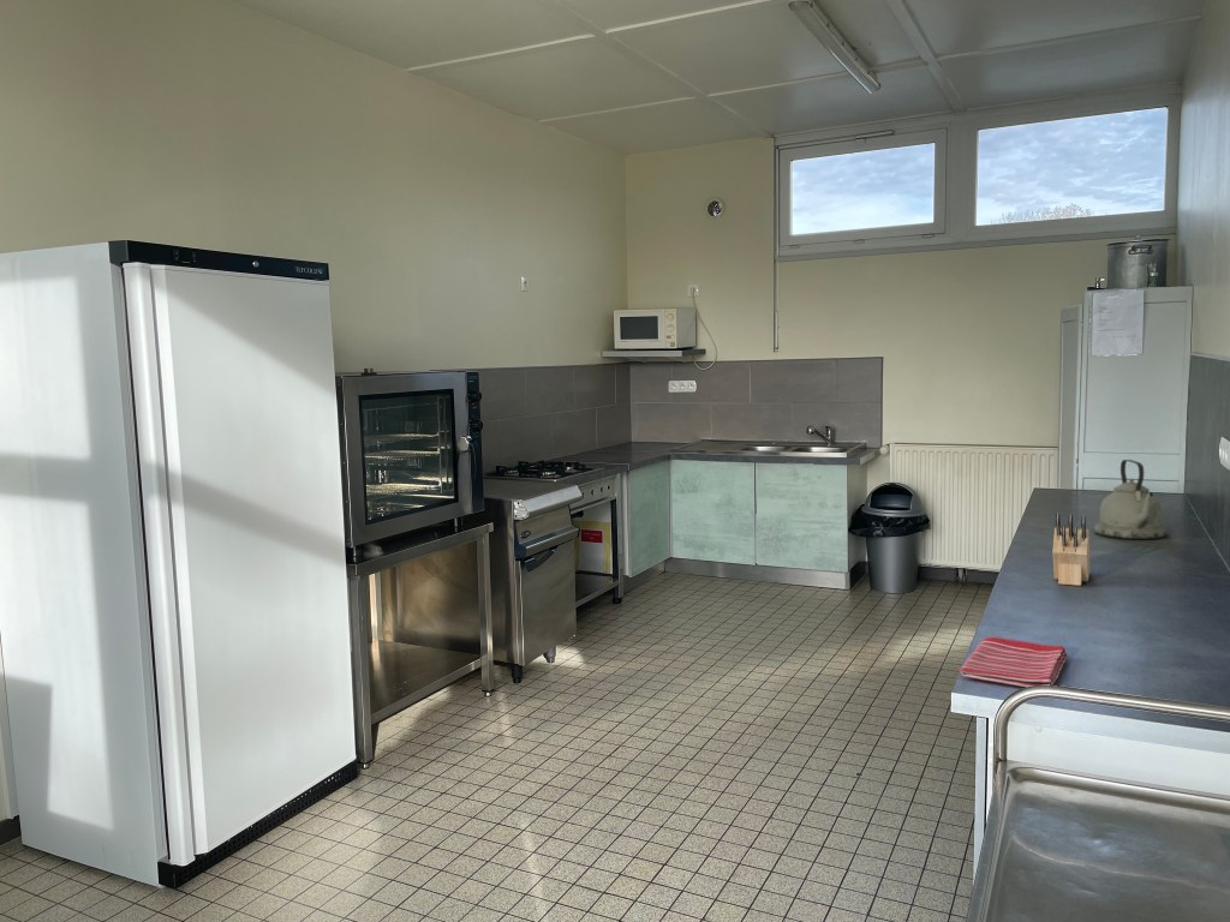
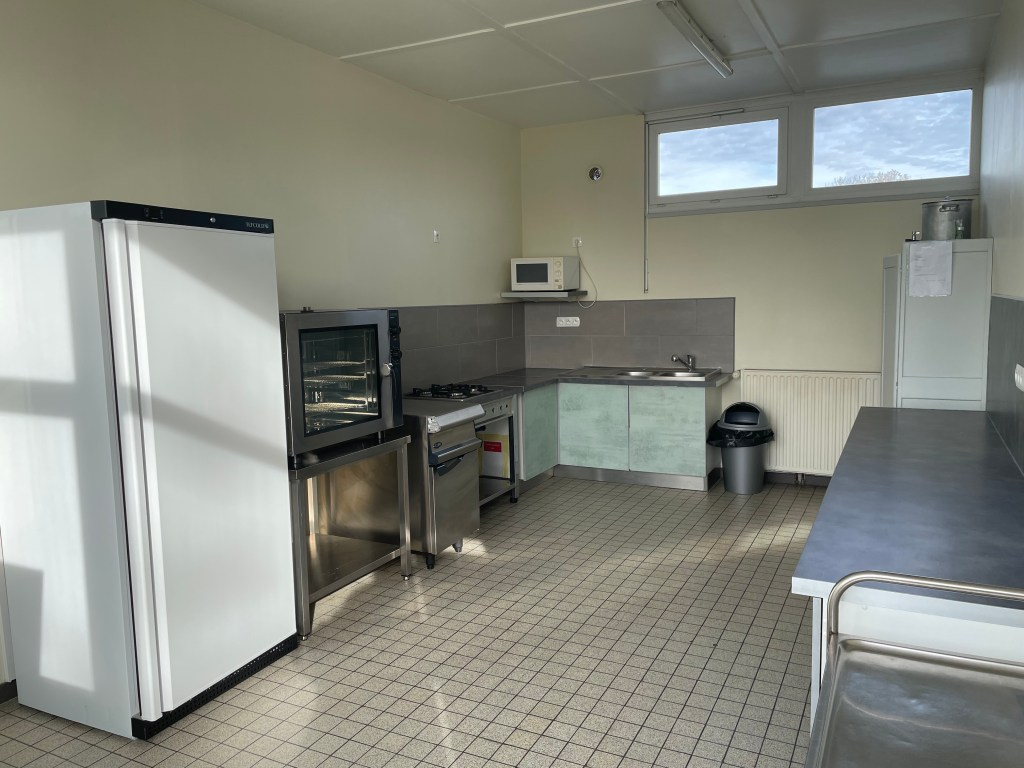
- knife block (1071, 544)
- kettle (1134, 497)
- dish towel (1014, 660)
